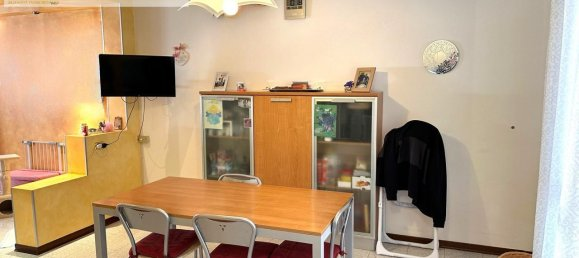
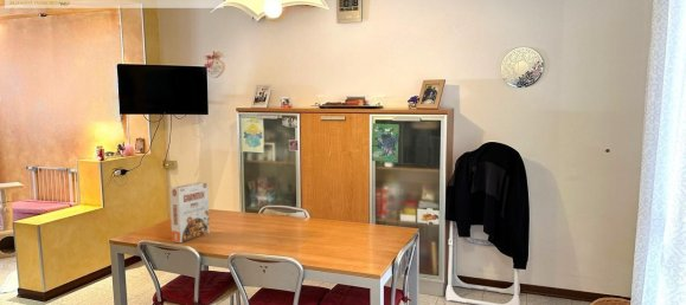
+ cereal box (190, 210)
